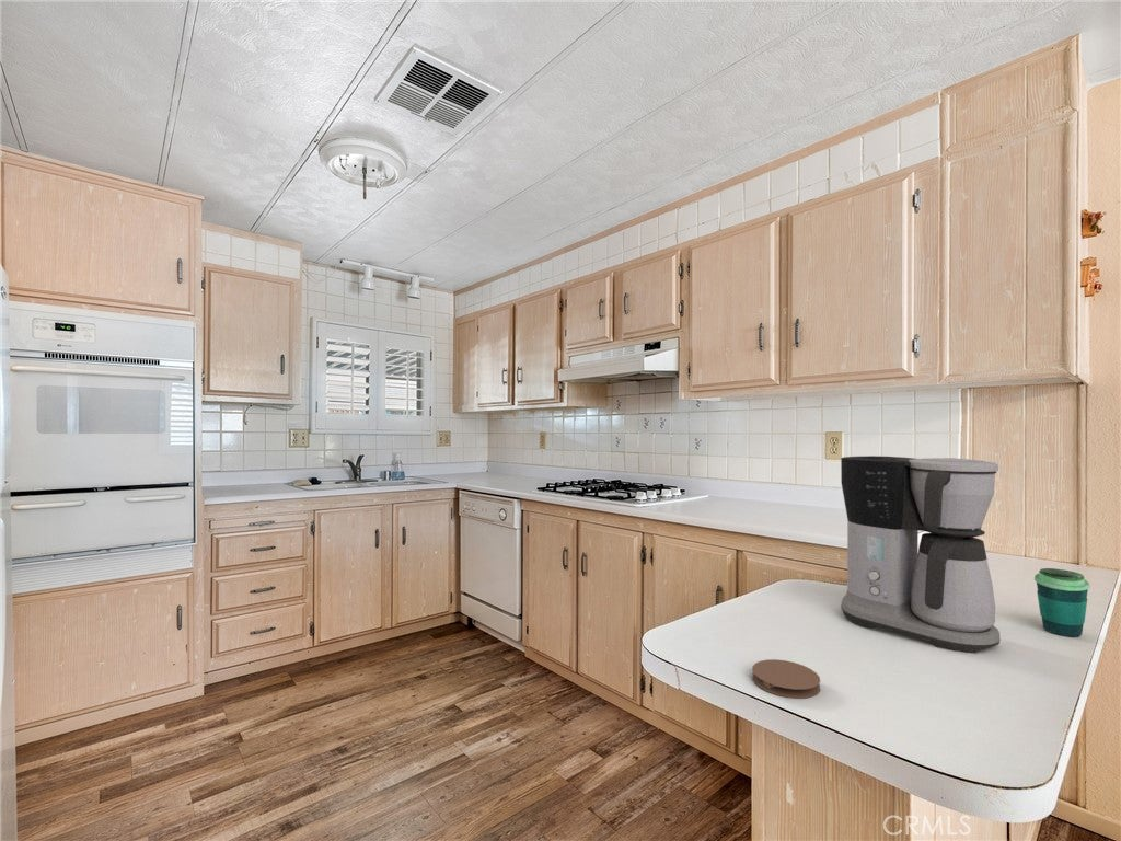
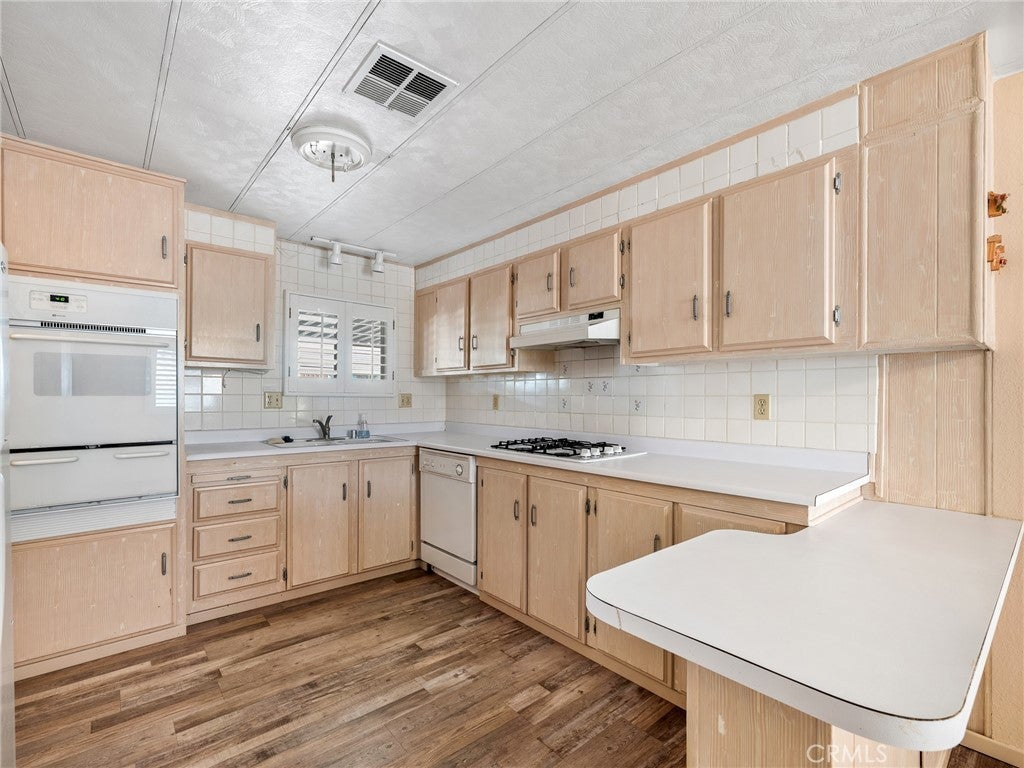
- cup (1061, 602)
- coffee maker (910, 543)
- coaster (785, 677)
